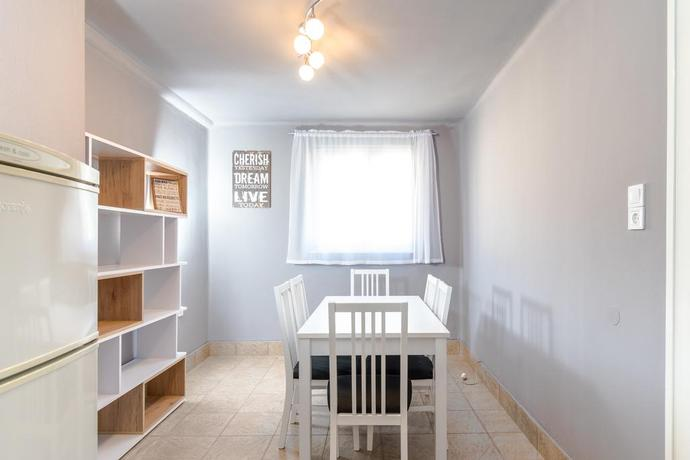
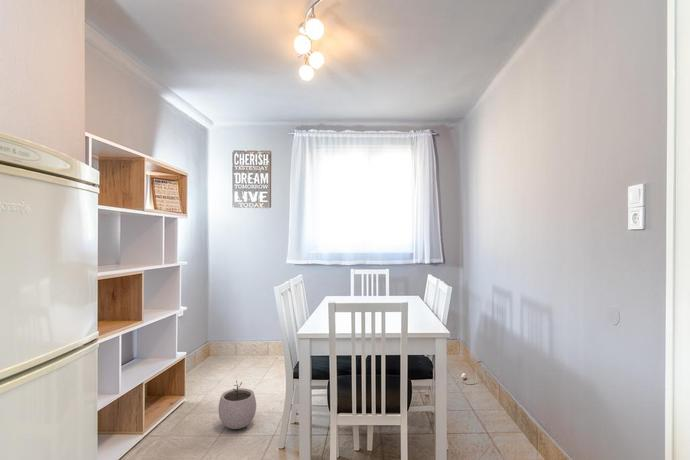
+ plant pot (237, 403)
